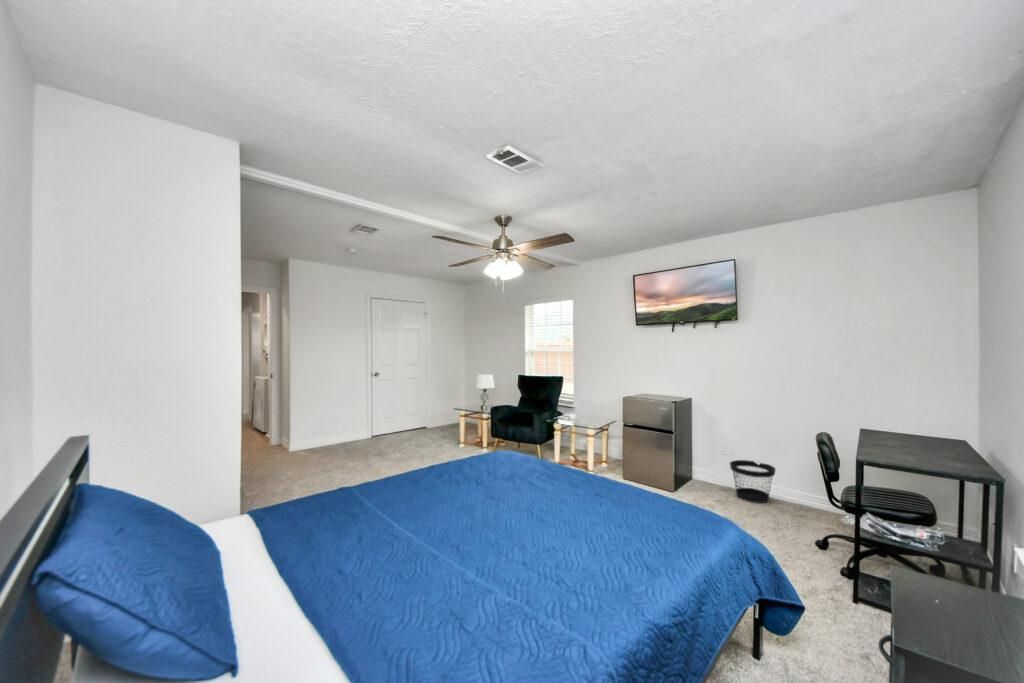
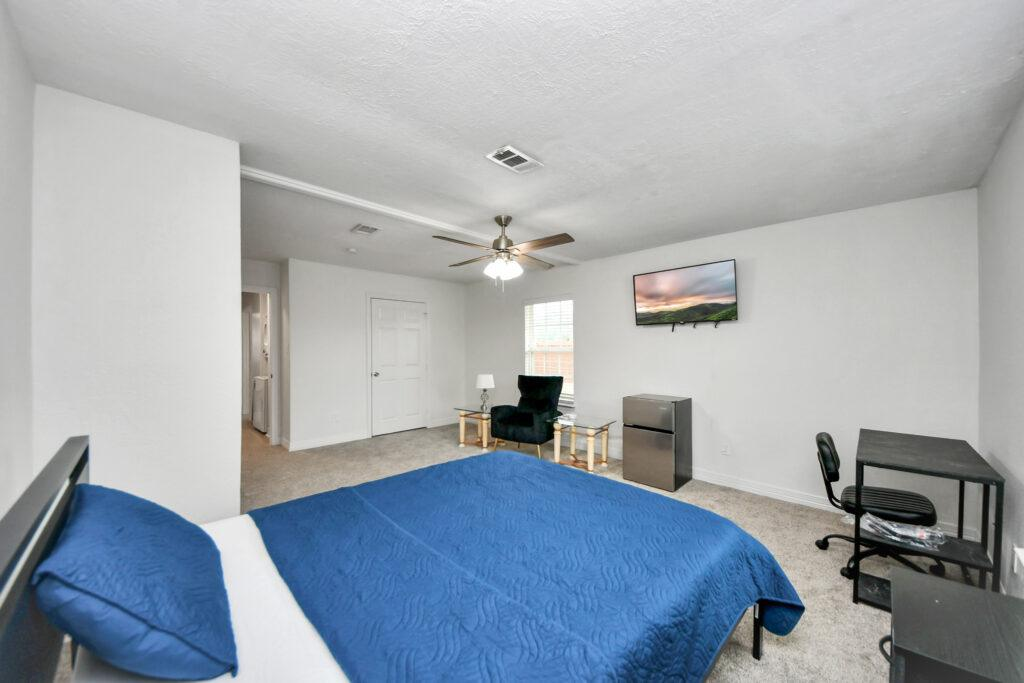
- wastebasket (751, 481)
